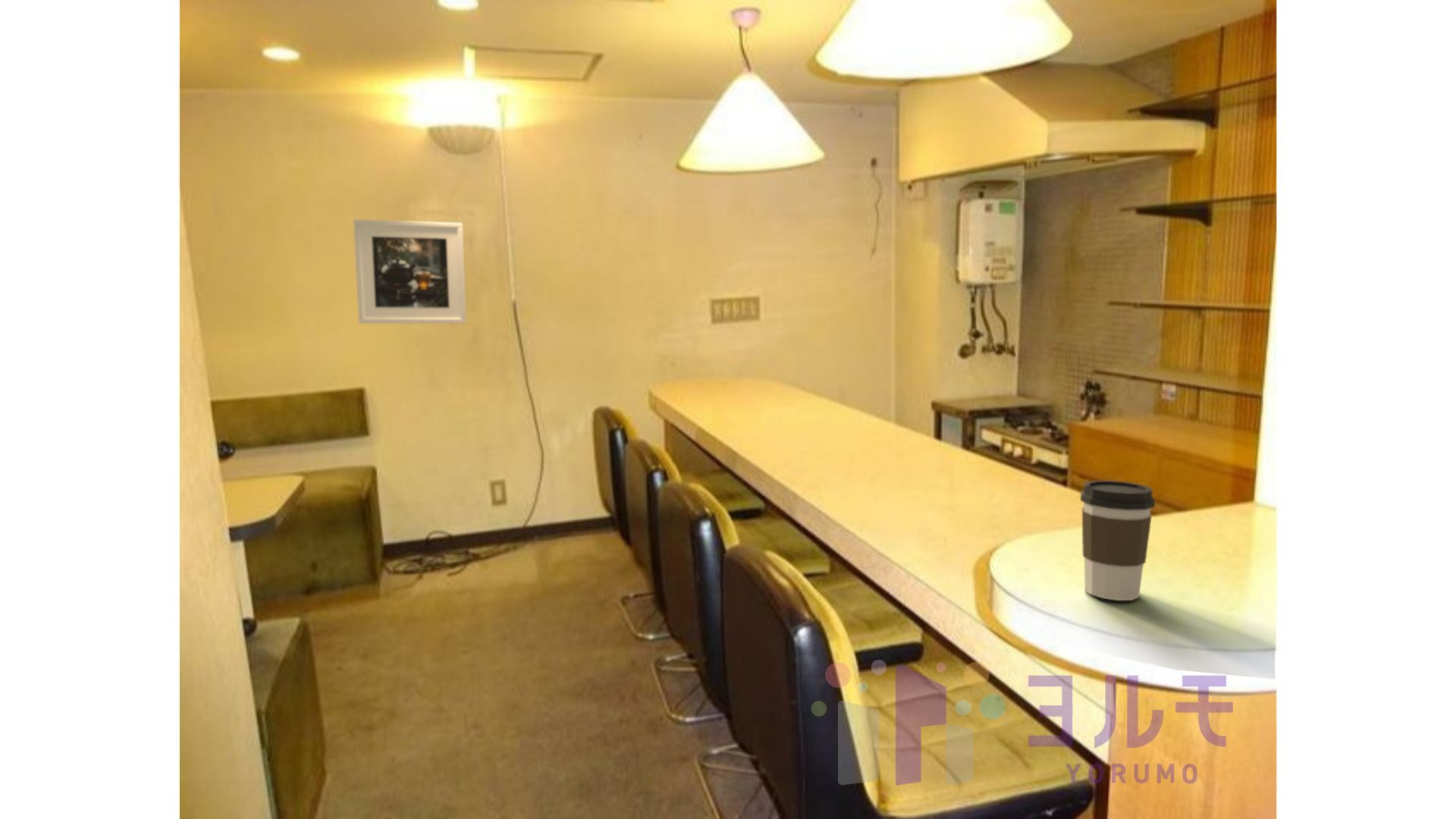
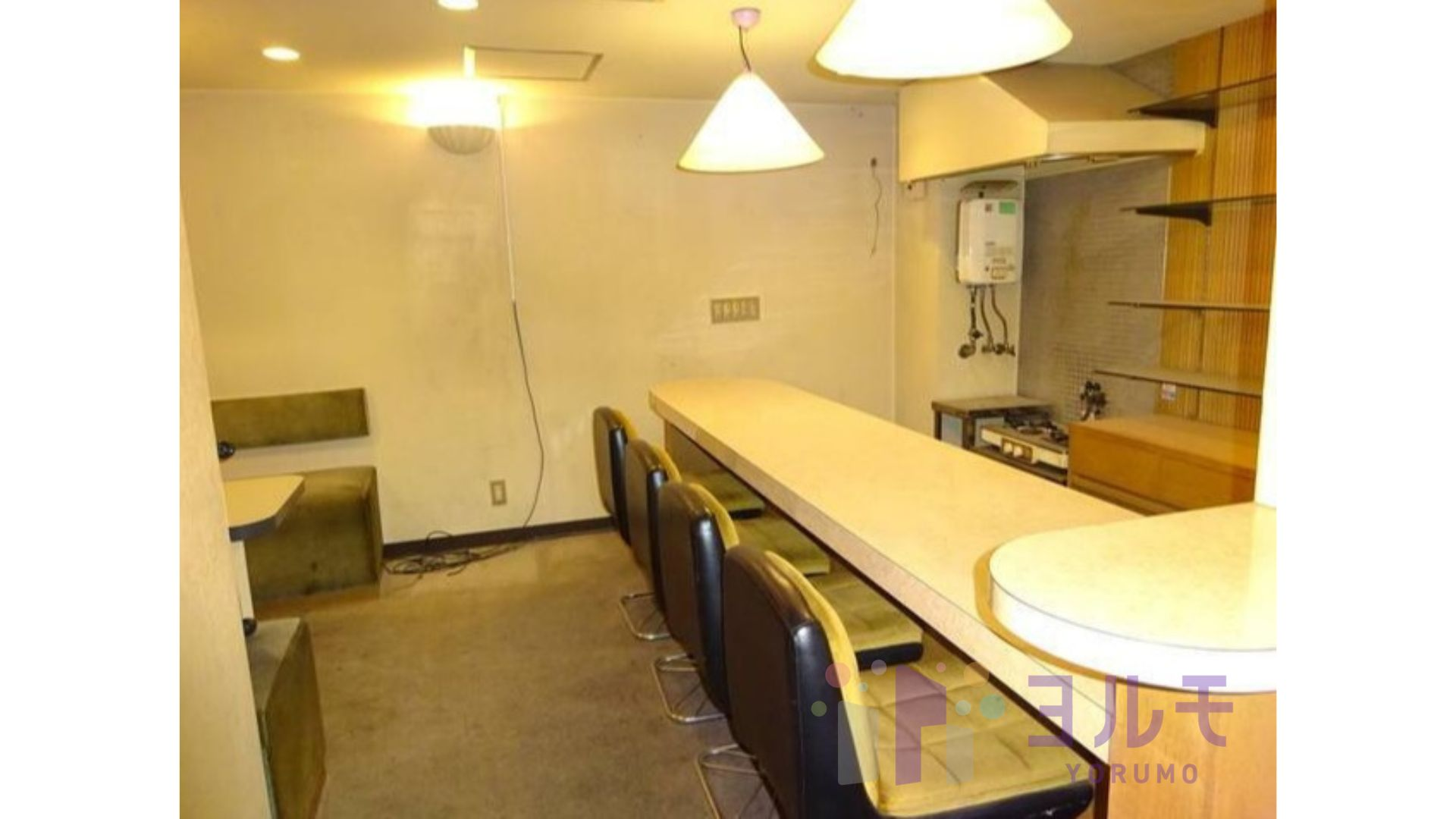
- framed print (411, 272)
- coffee cup (1114, 539)
